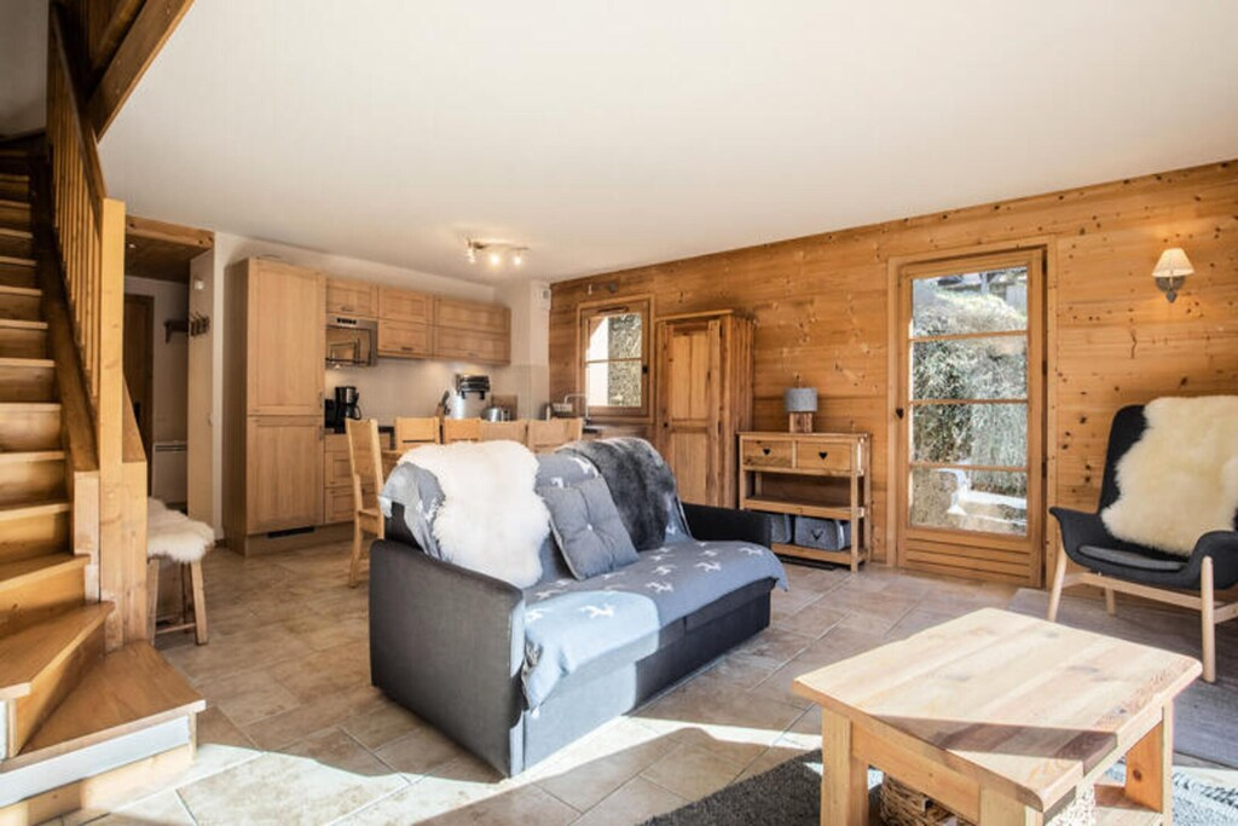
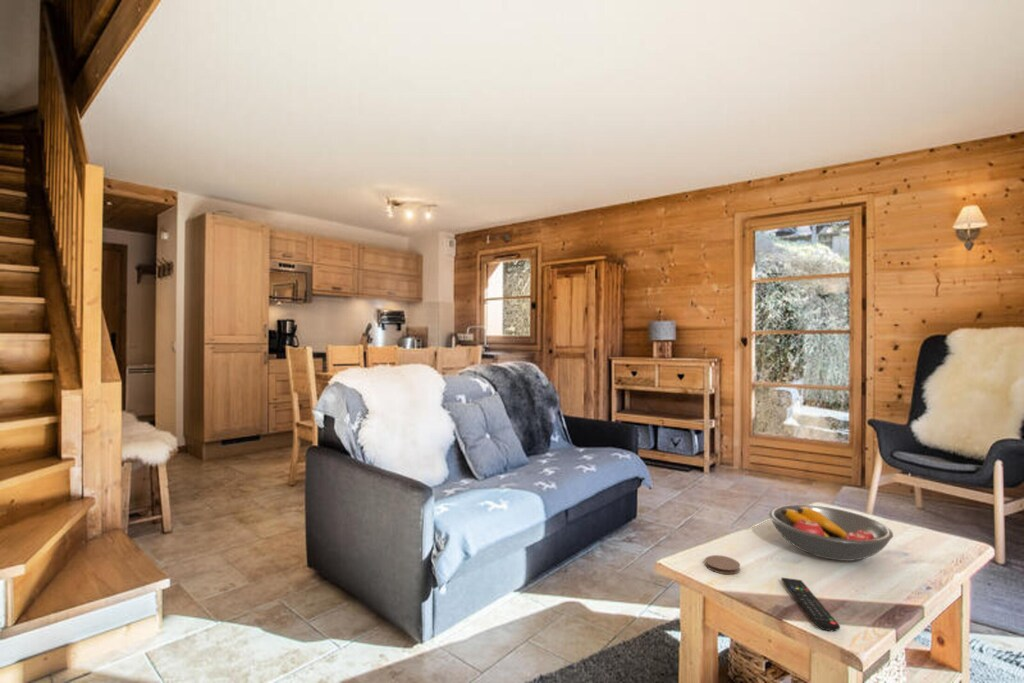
+ remote control (808, 602)
+ fruit bowl (827, 532)
+ coaster (722, 564)
